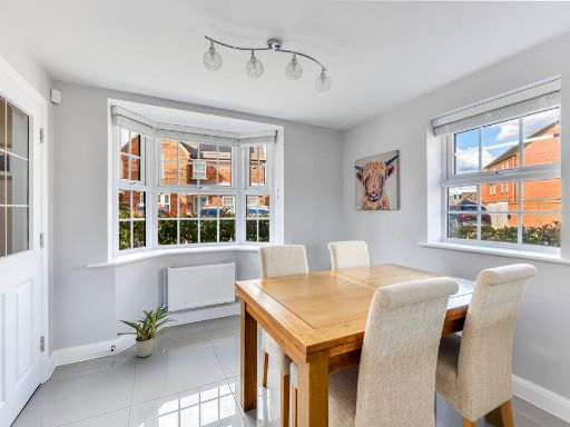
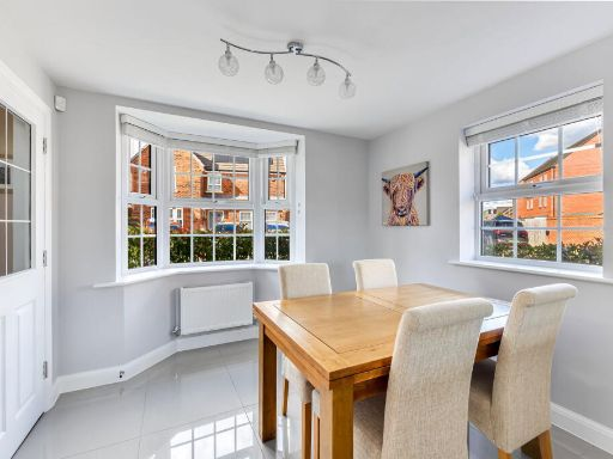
- potted plant (148, 331)
